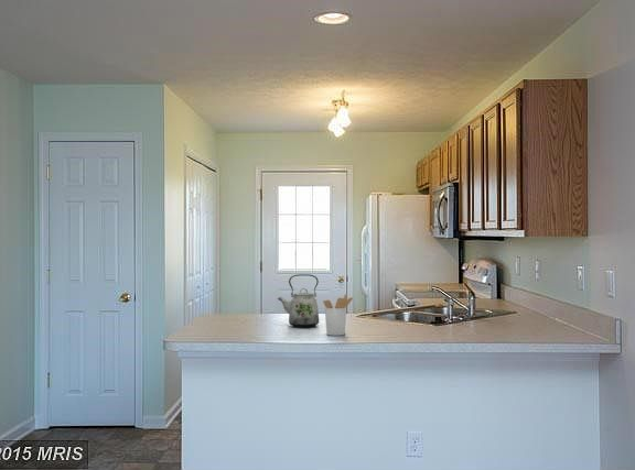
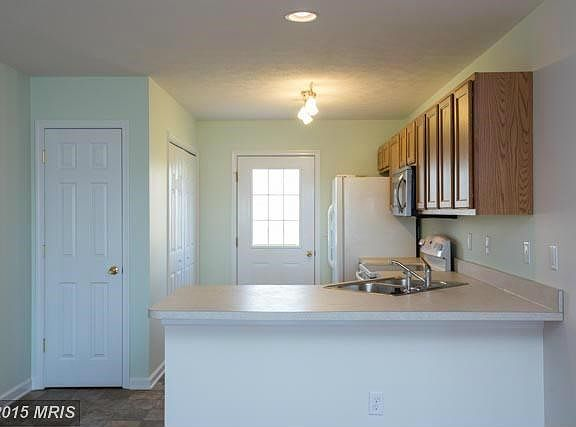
- utensil holder (338, 314)
- kettle (298, 299)
